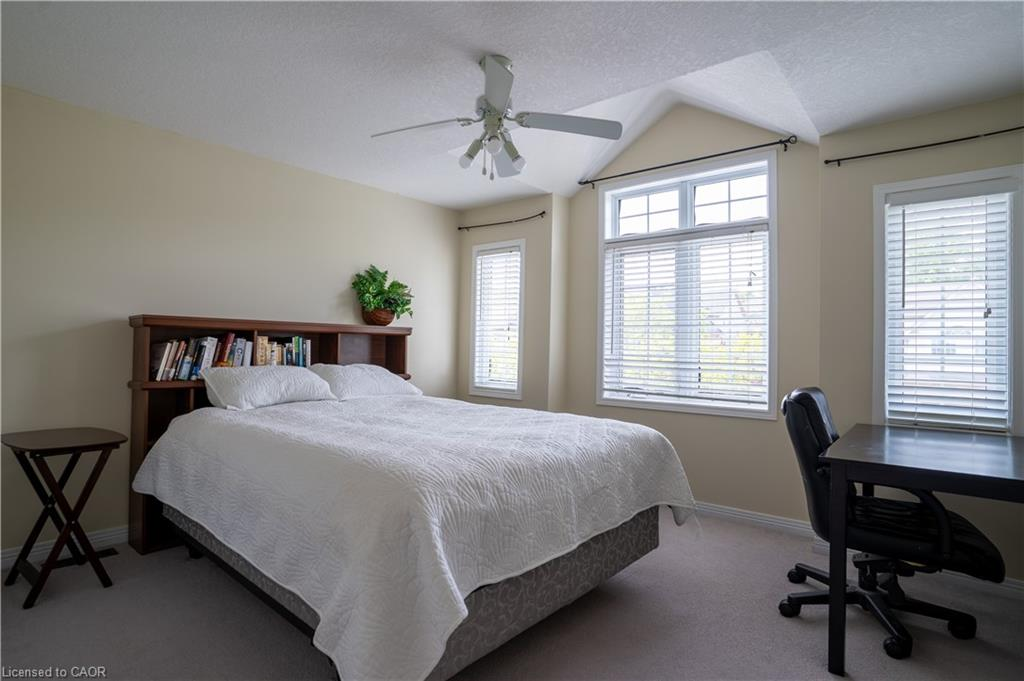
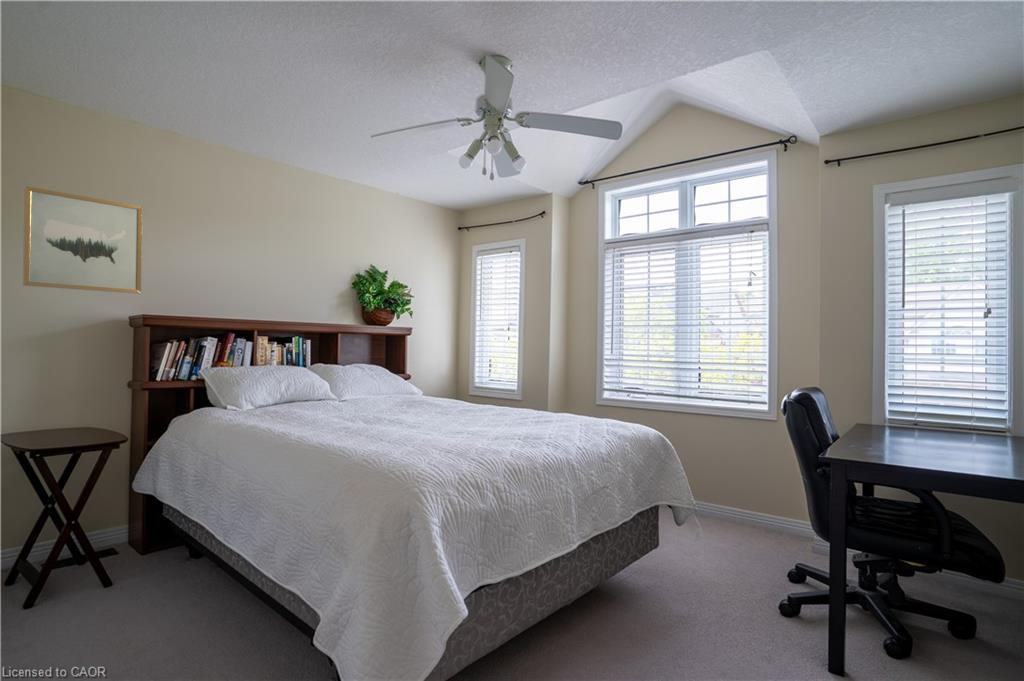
+ wall art (86, 243)
